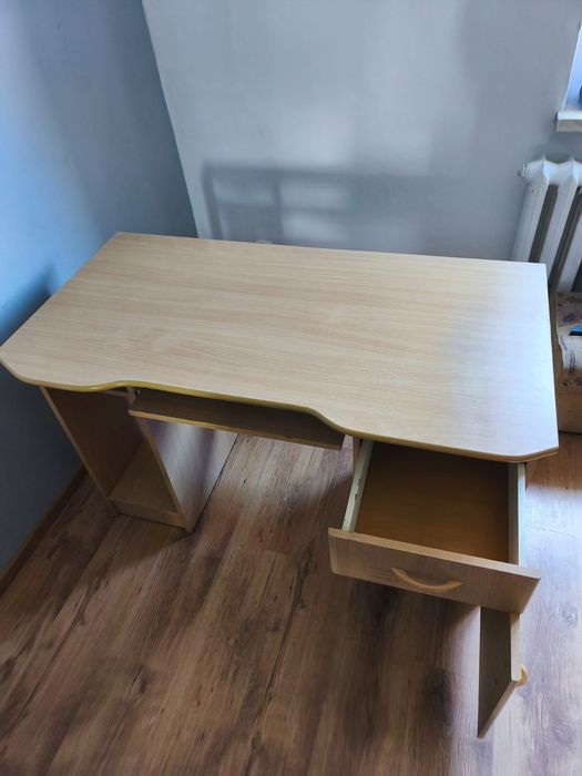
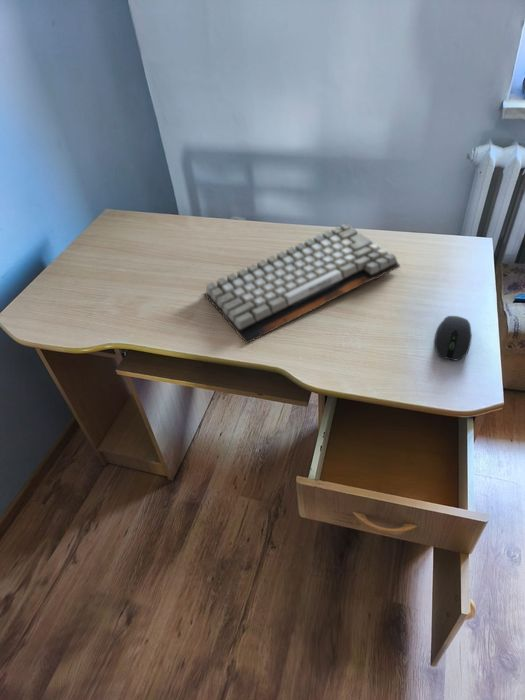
+ keyboard (302, 275)
+ computer mouse (454, 333)
